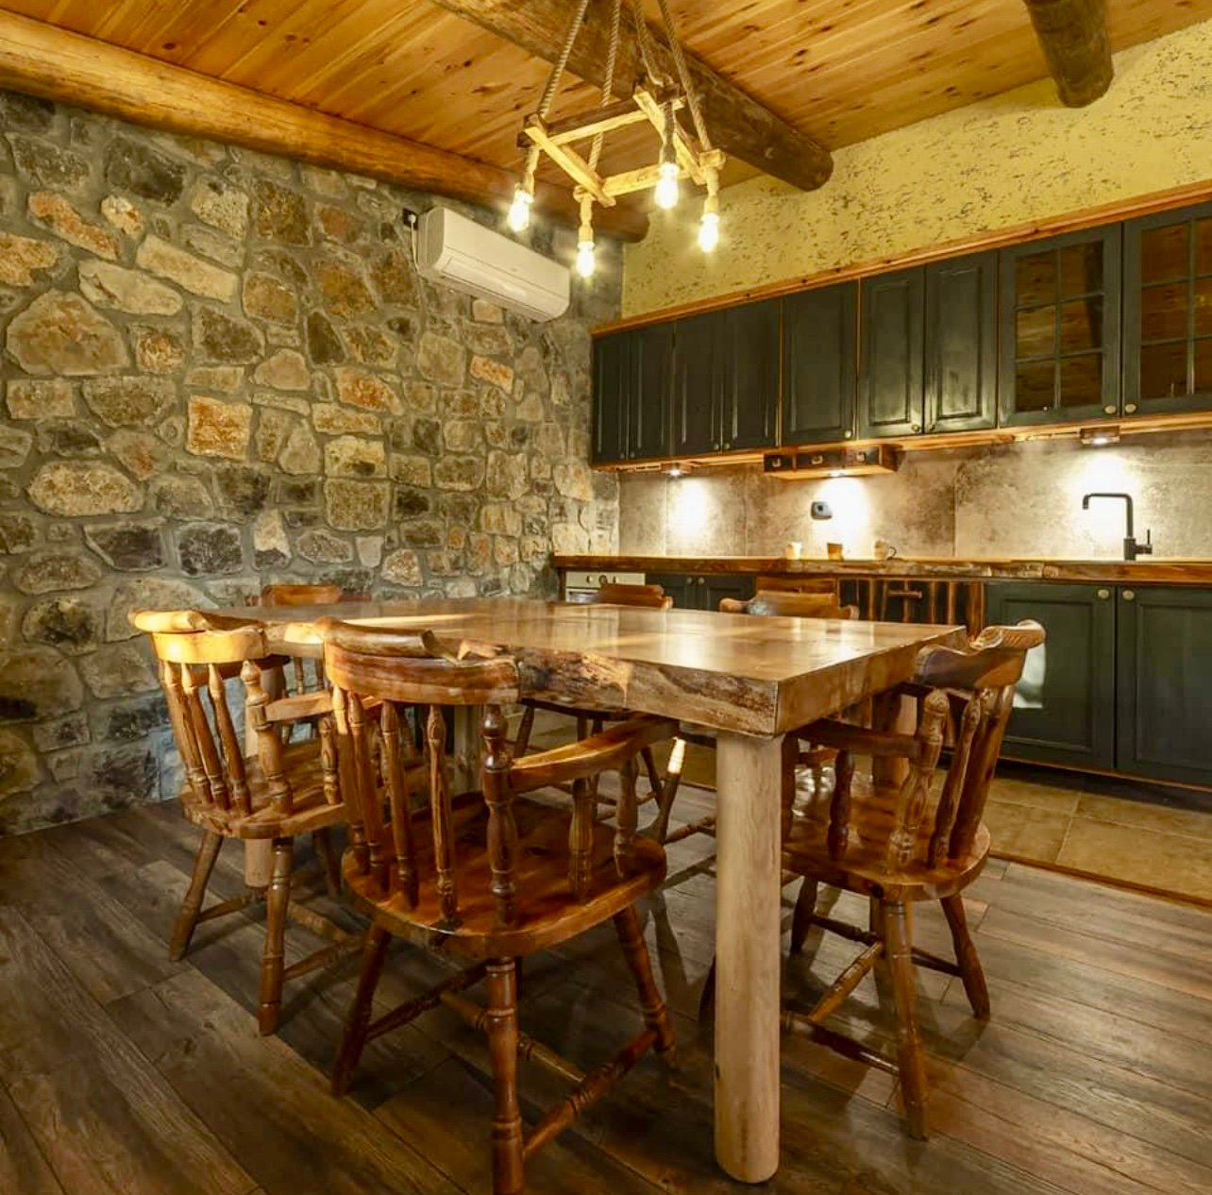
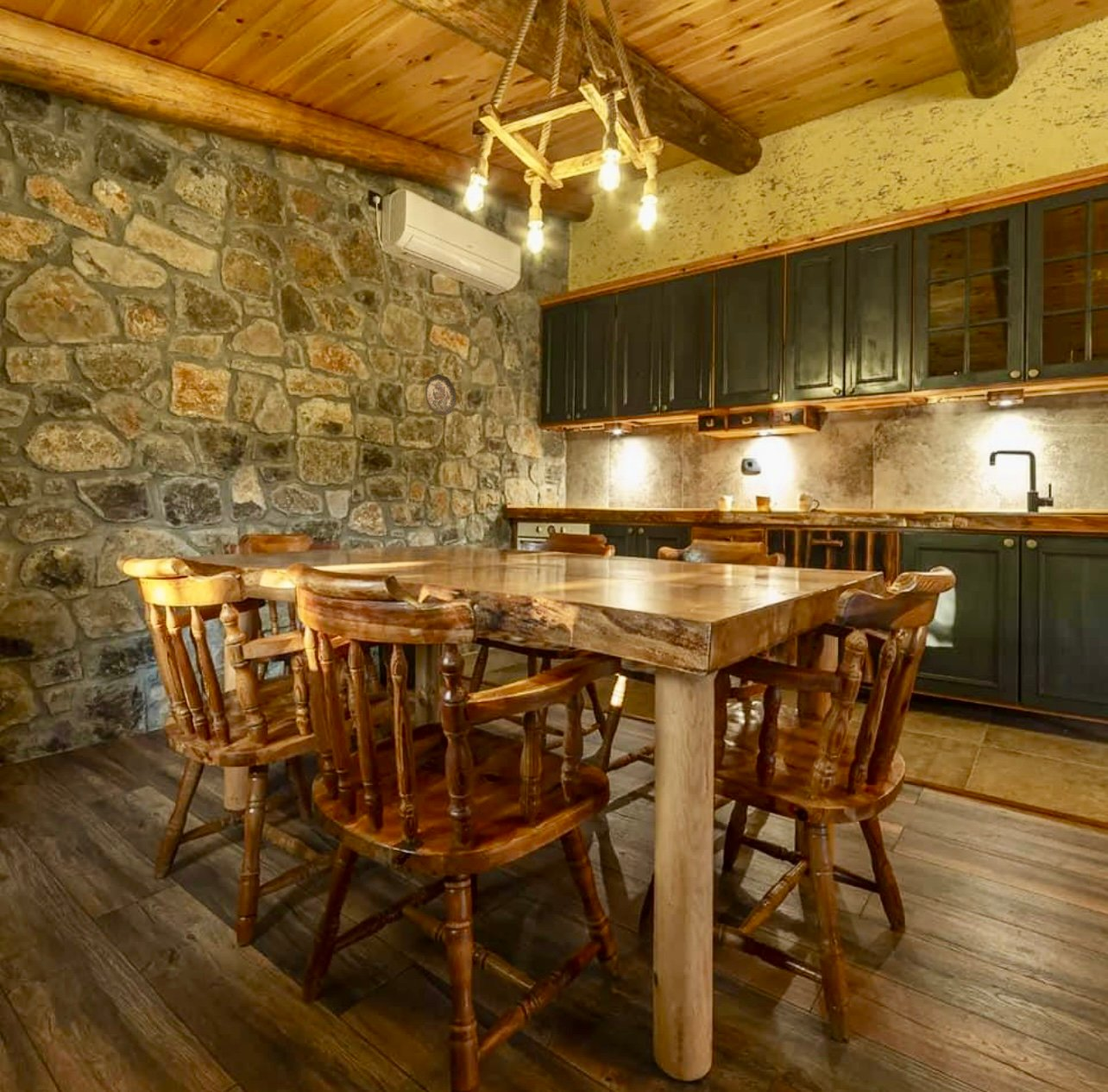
+ decorative plate (439, 395)
